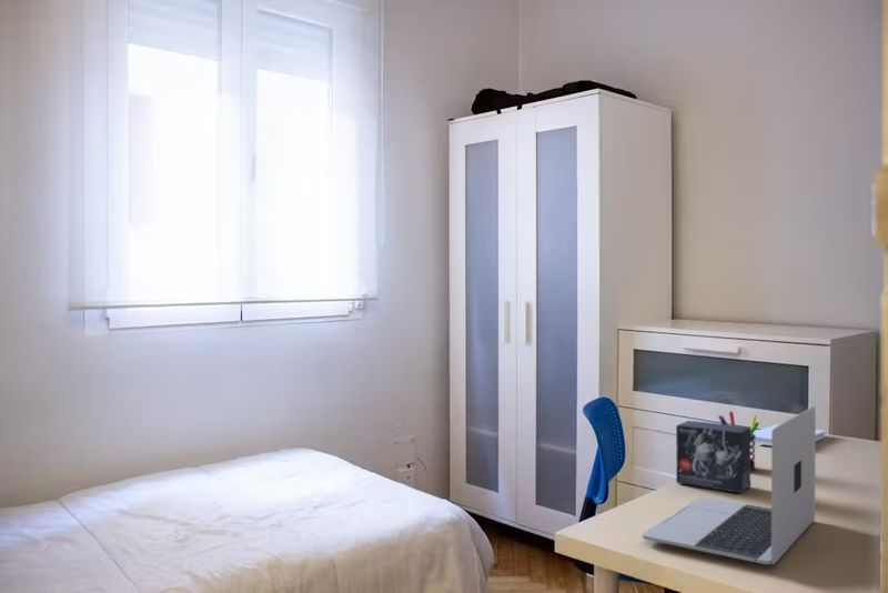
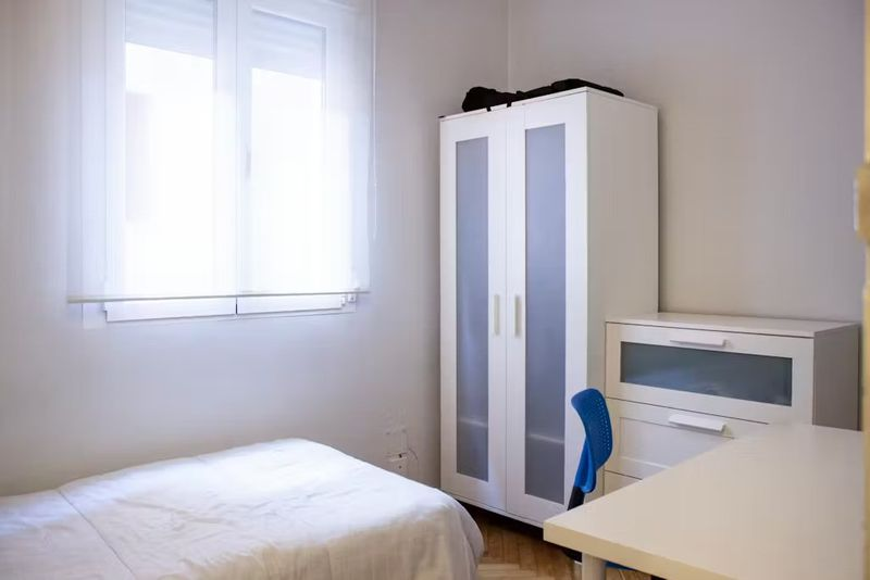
- pen holder (750, 439)
- laptop (727, 501)
- notepad (779, 424)
- small box (713, 454)
